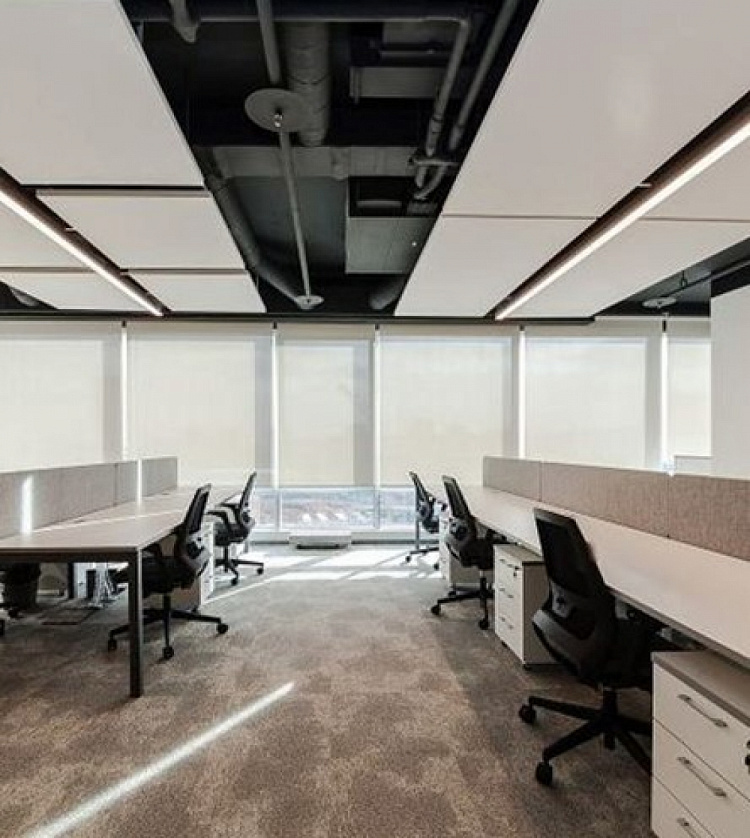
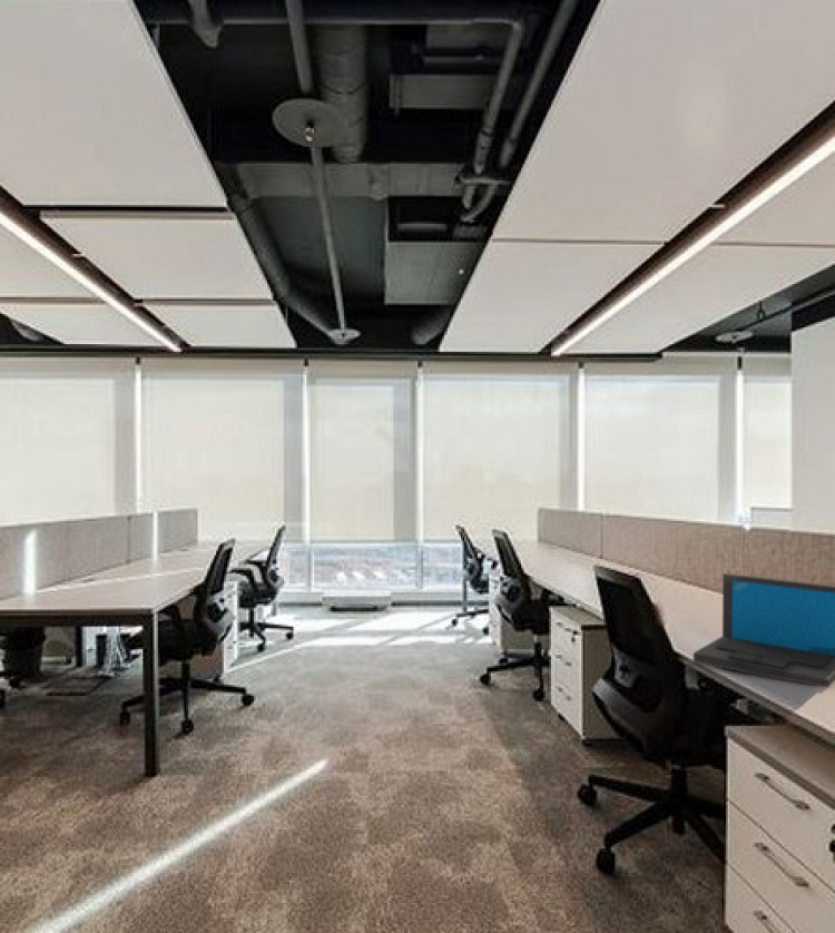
+ laptop (770, 625)
